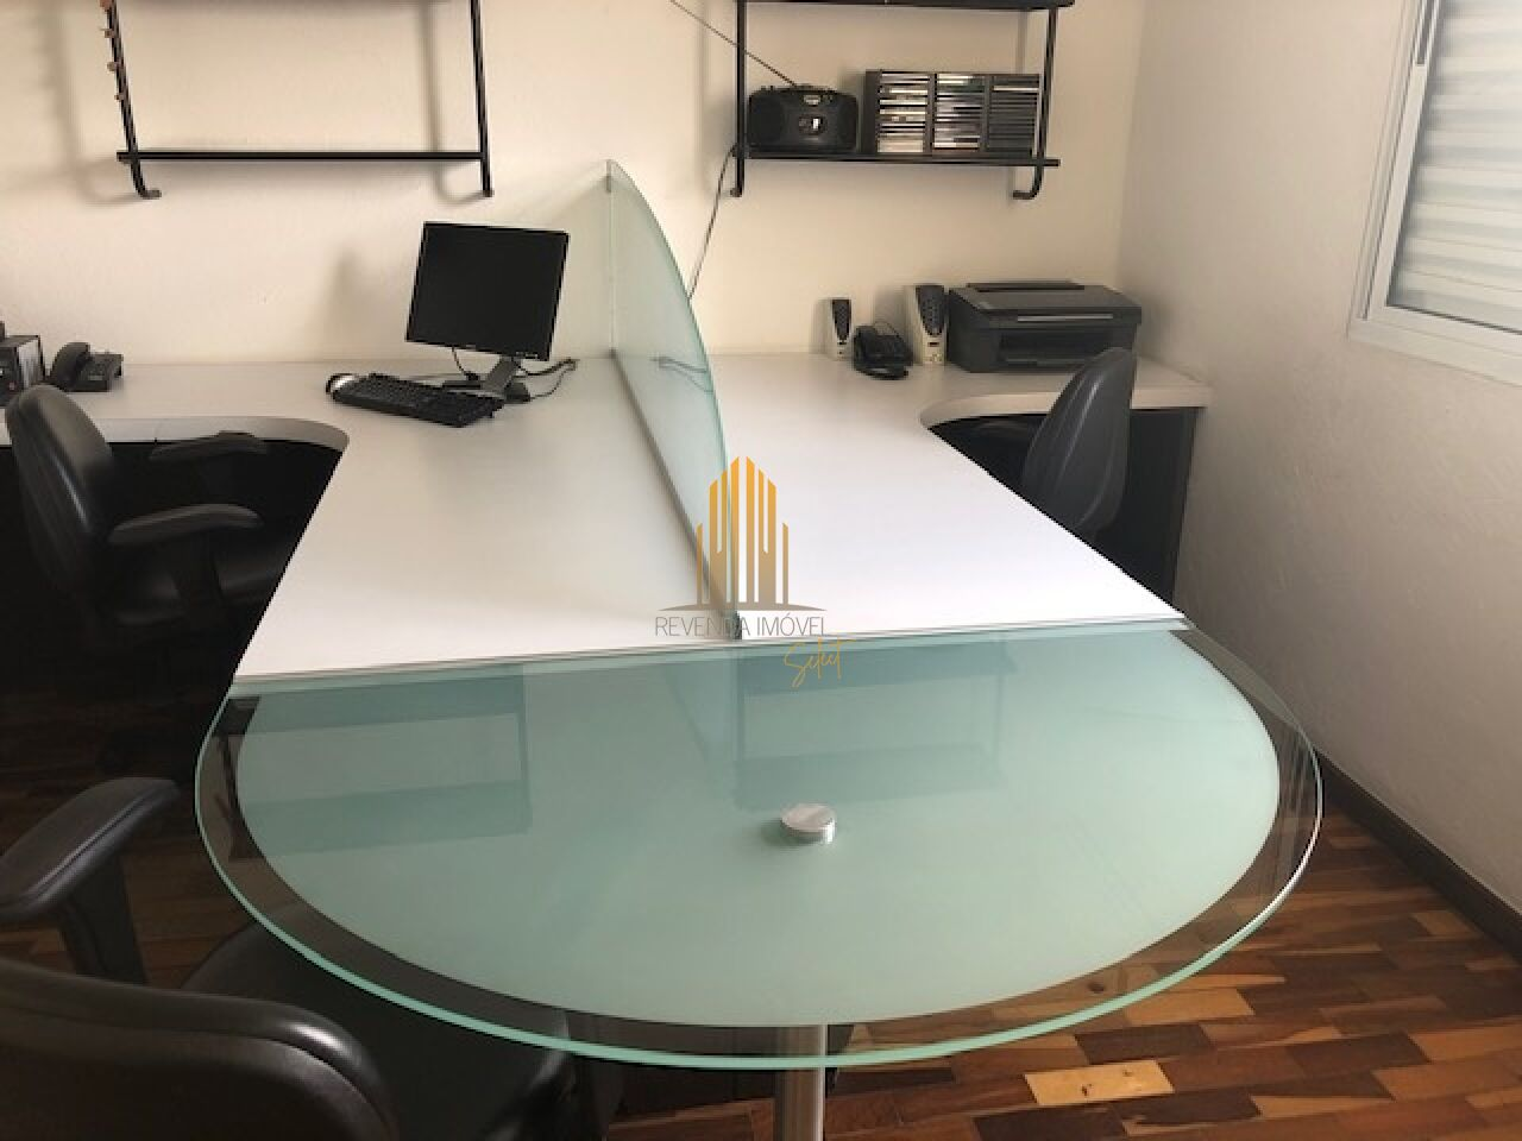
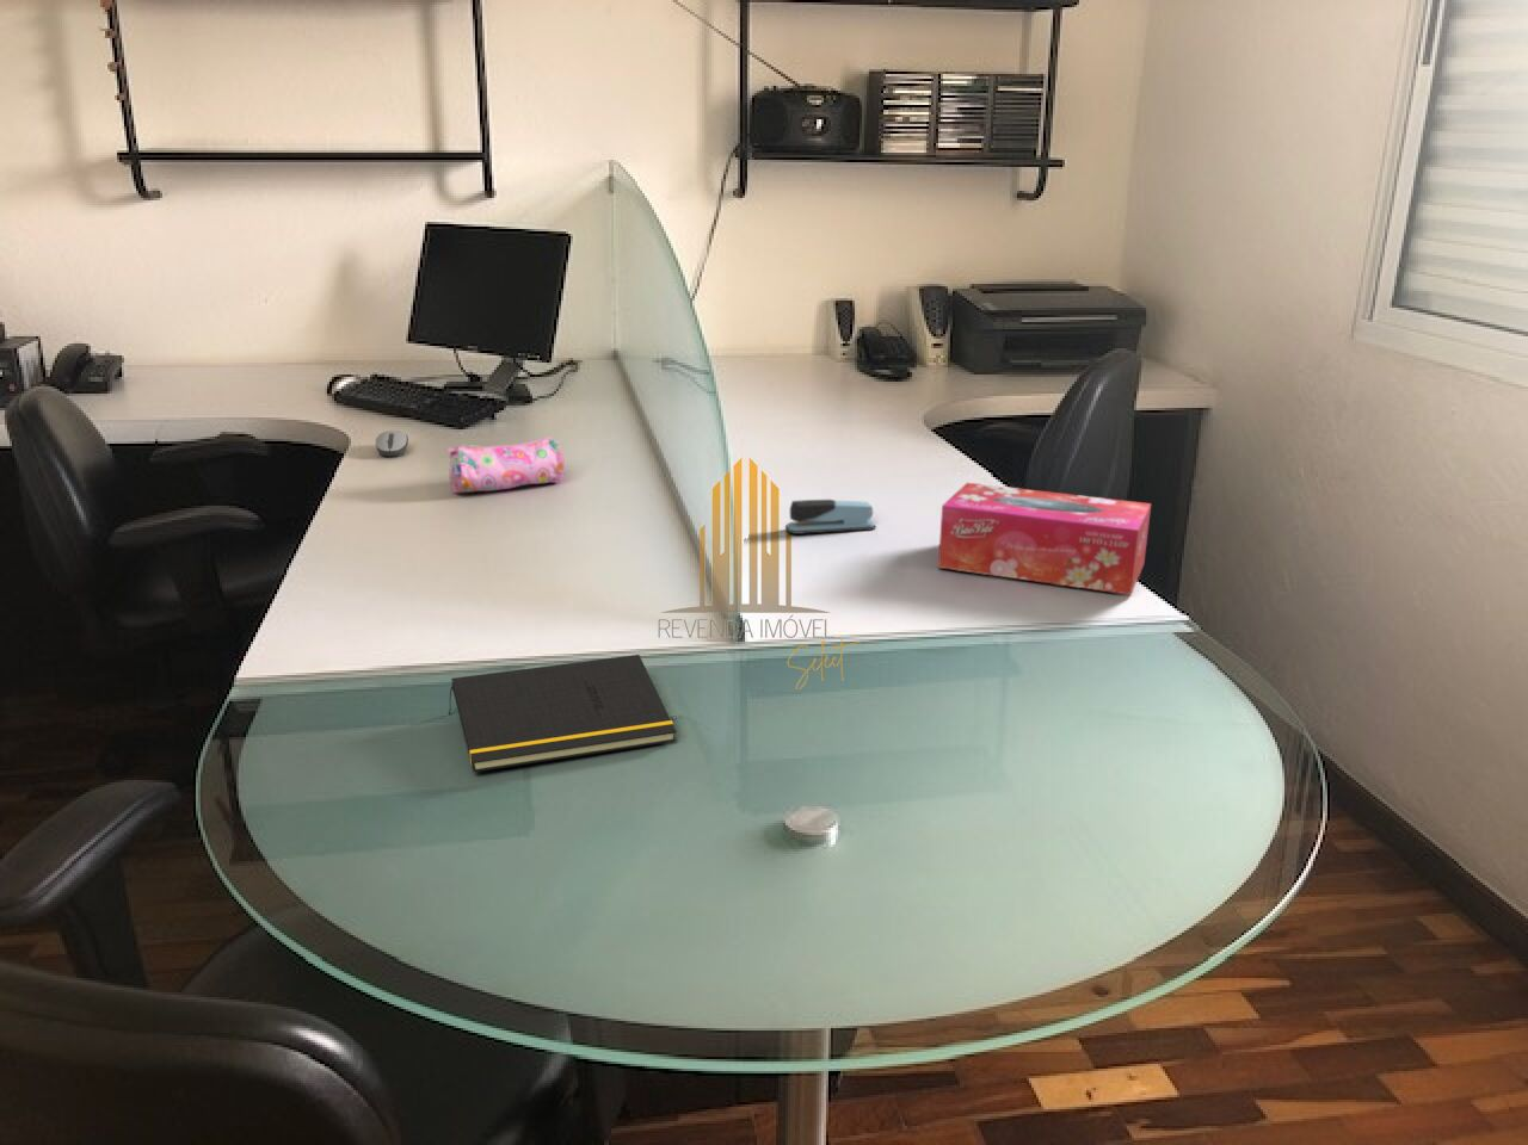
+ tissue box (1044, 535)
+ computer mouse (391, 441)
+ pencil case (505, 464)
+ notepad (561, 708)
+ stapler (830, 514)
